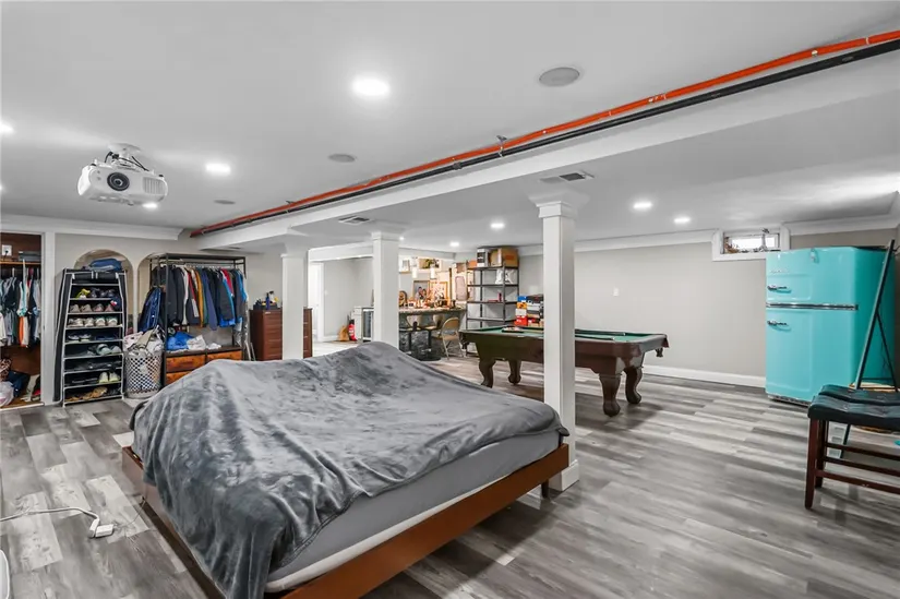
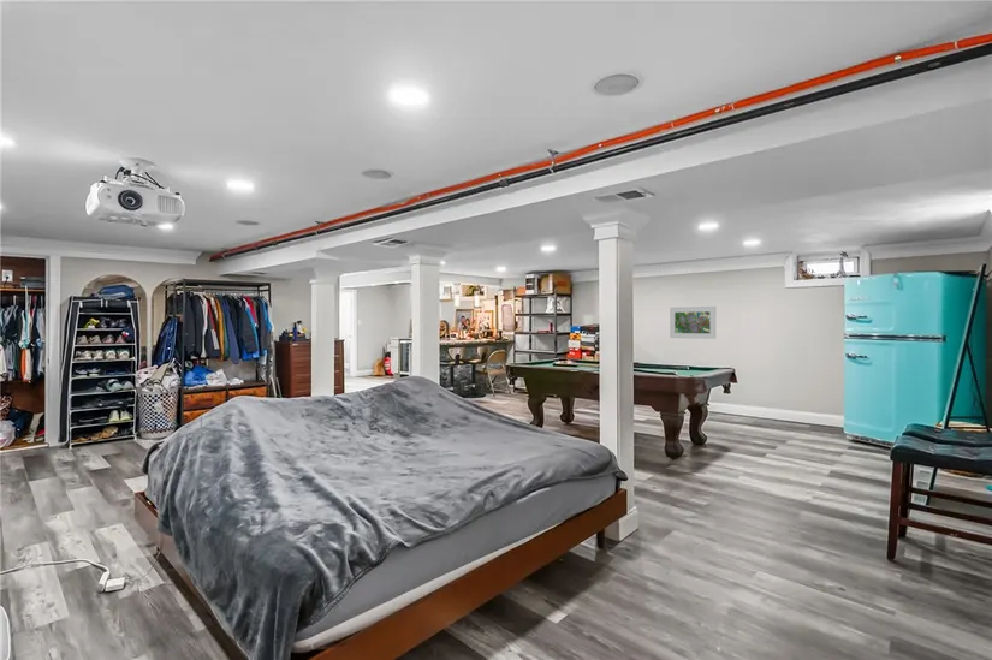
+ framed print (691, 322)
